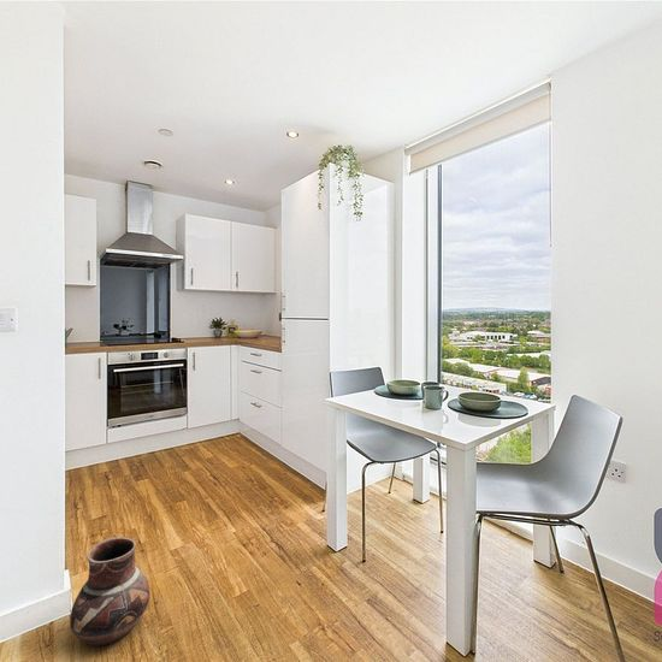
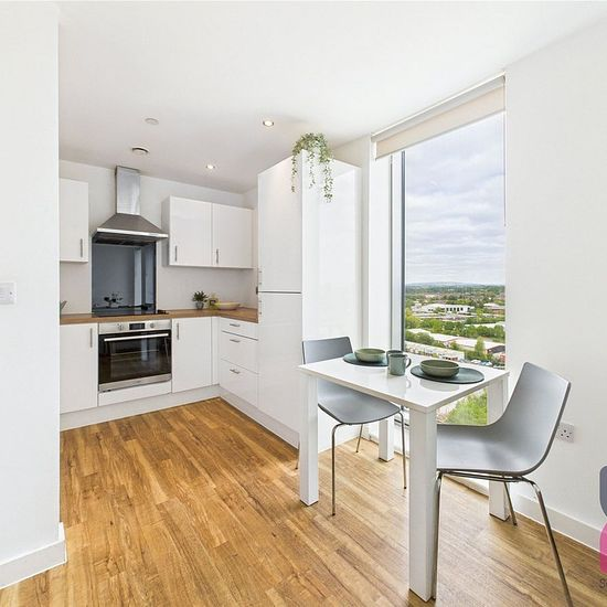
- ceramic pot (111, 587)
